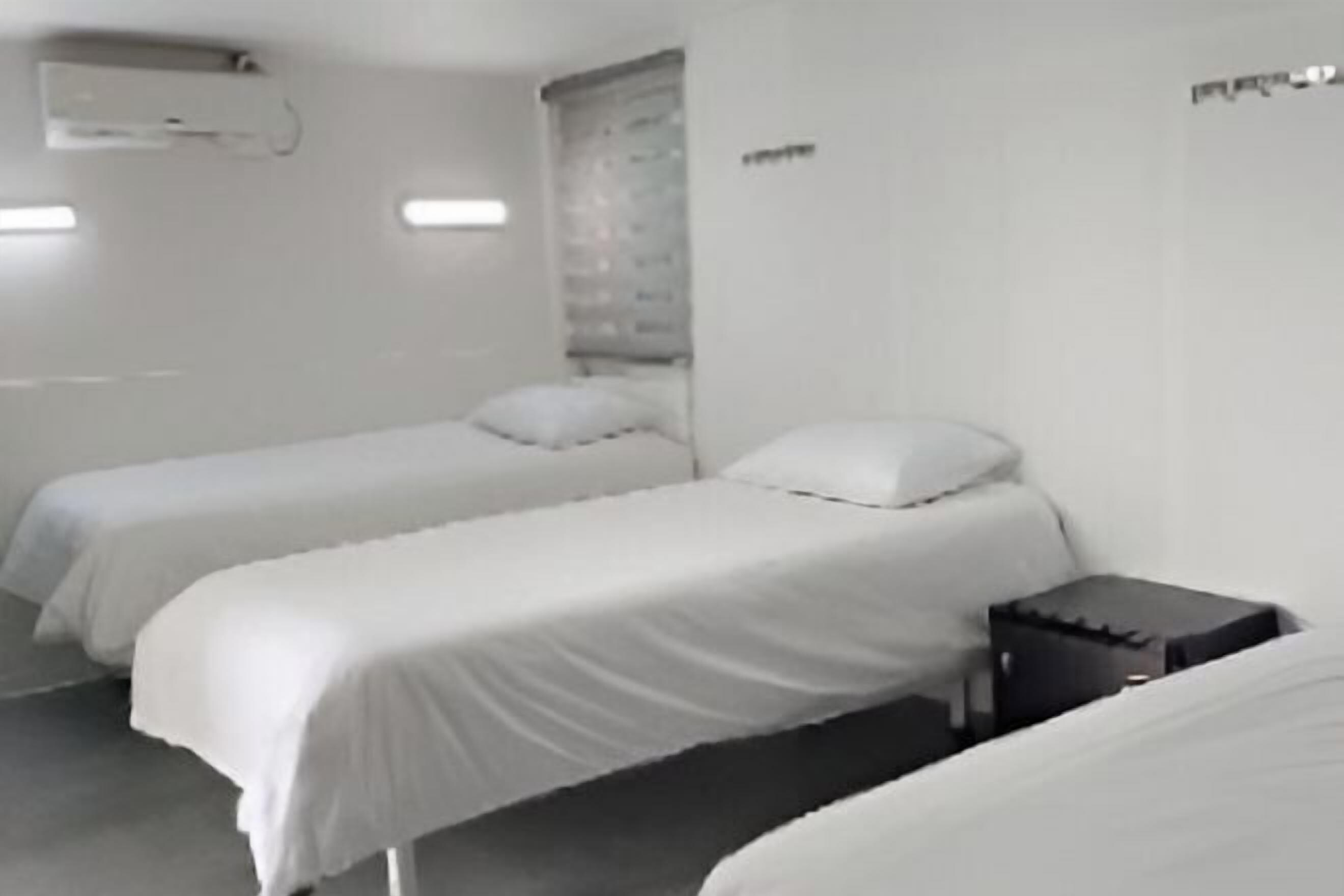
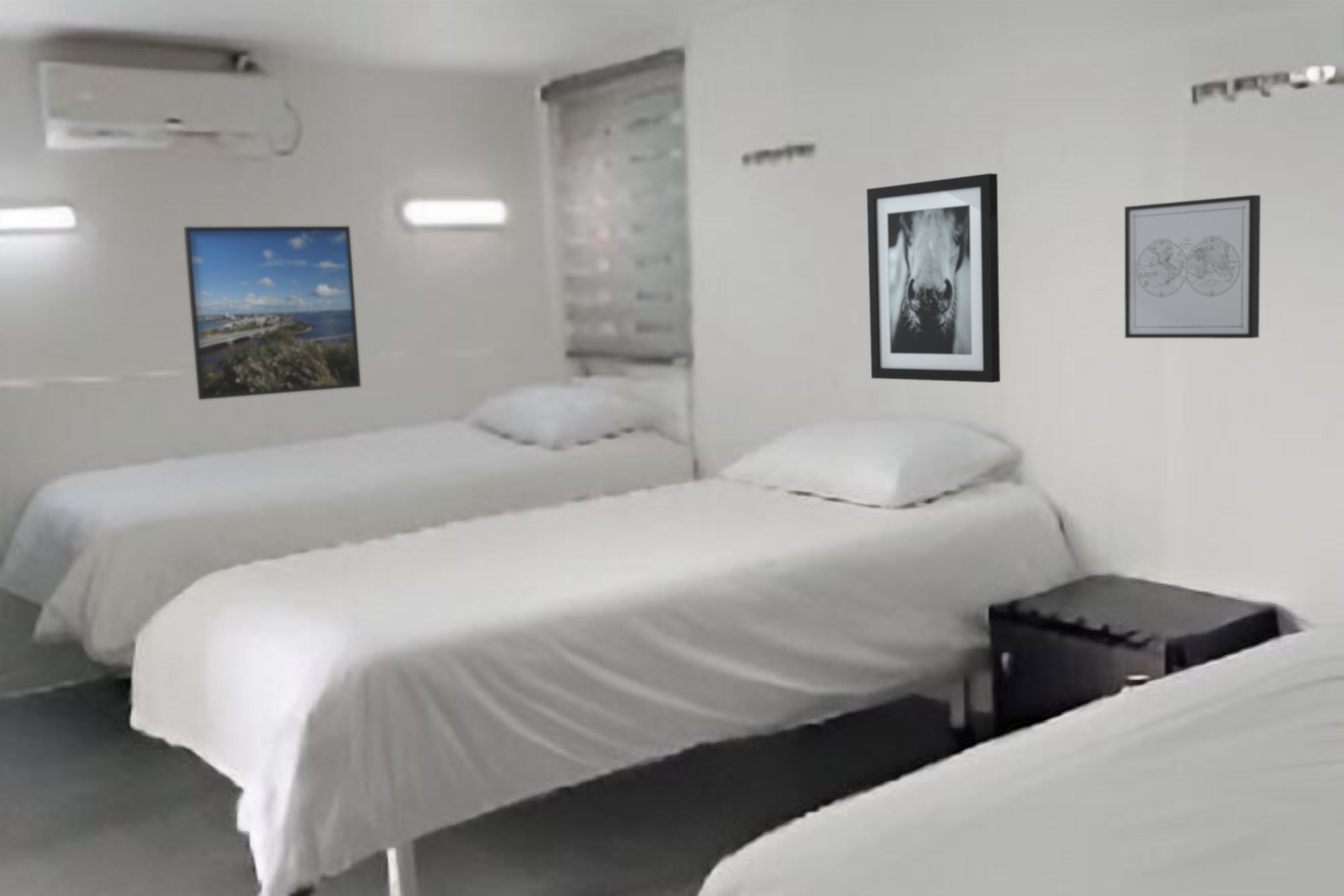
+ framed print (276, 310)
+ wall art (1189, 270)
+ wall art (931, 282)
